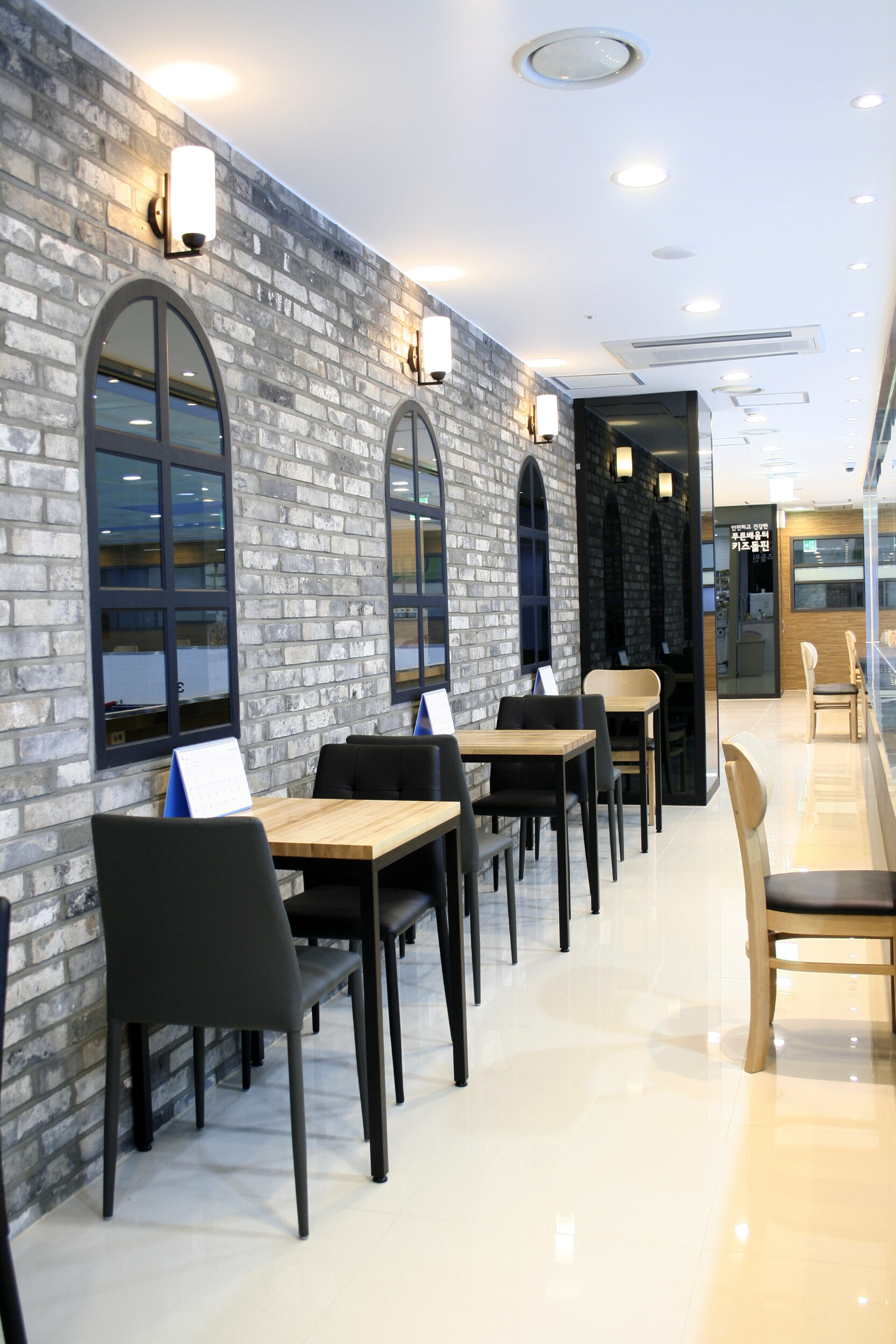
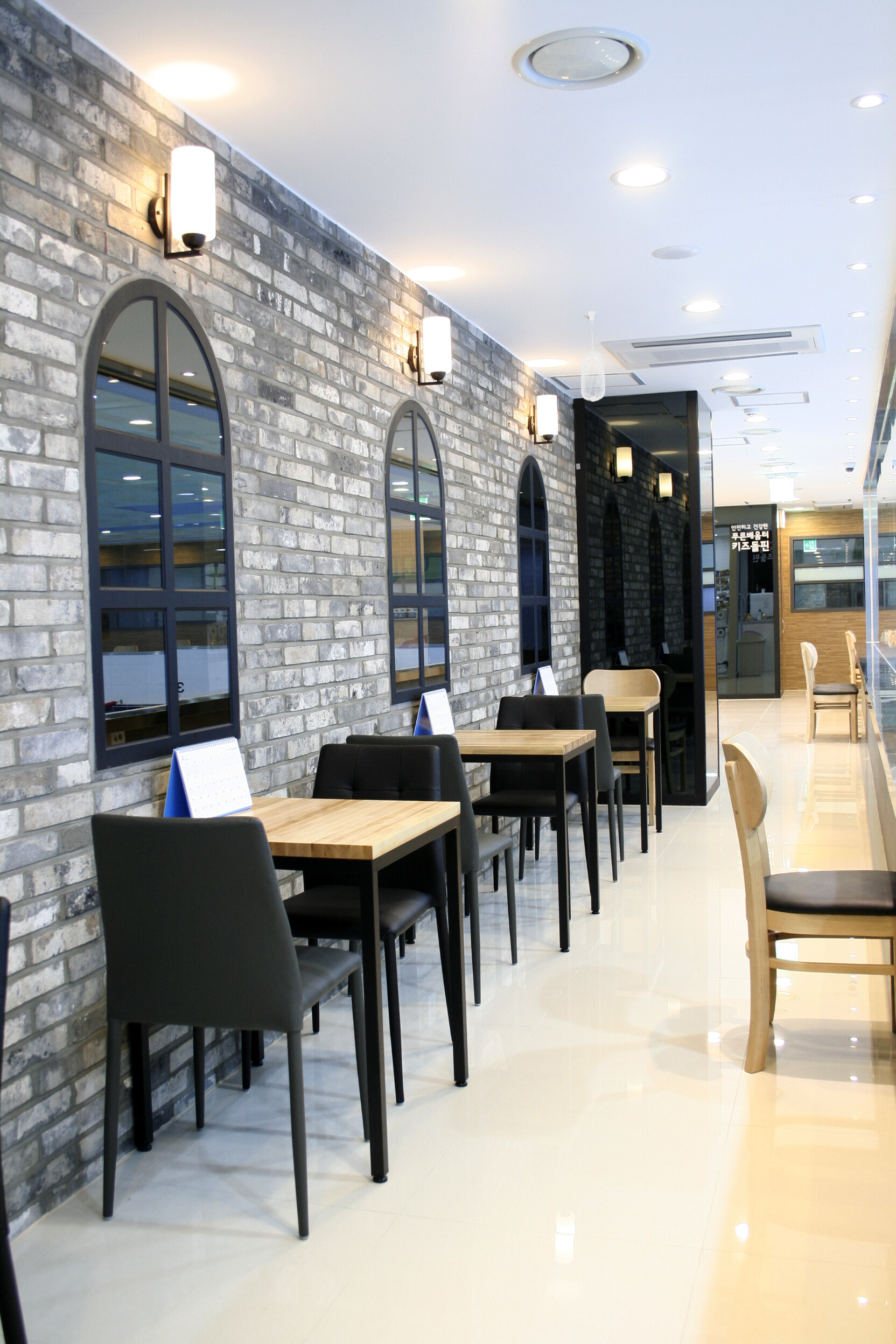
+ pendant light (592, 356)
